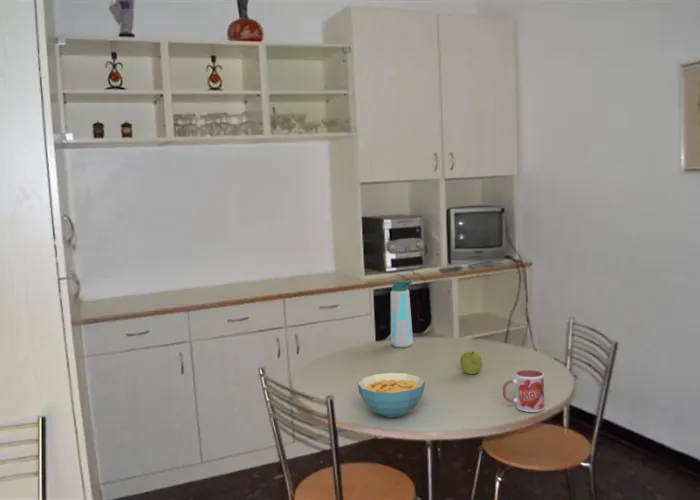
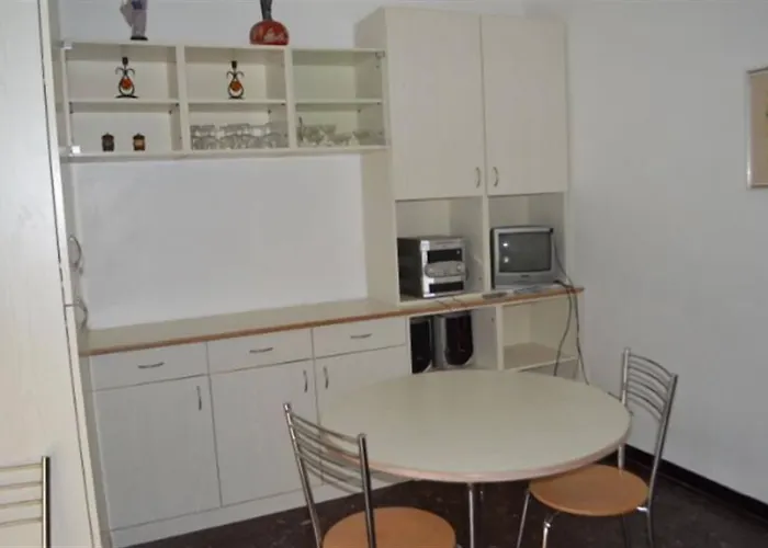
- fruit (471, 361)
- water bottle (402, 313)
- cereal bowl (391, 398)
- mug (523, 390)
